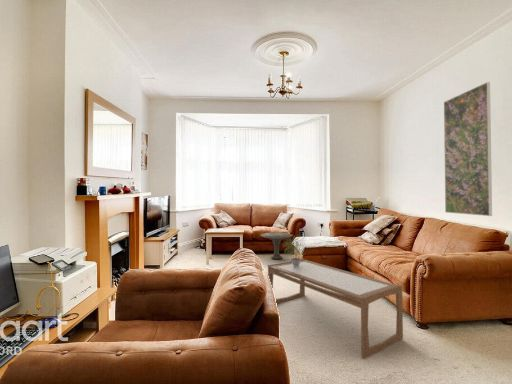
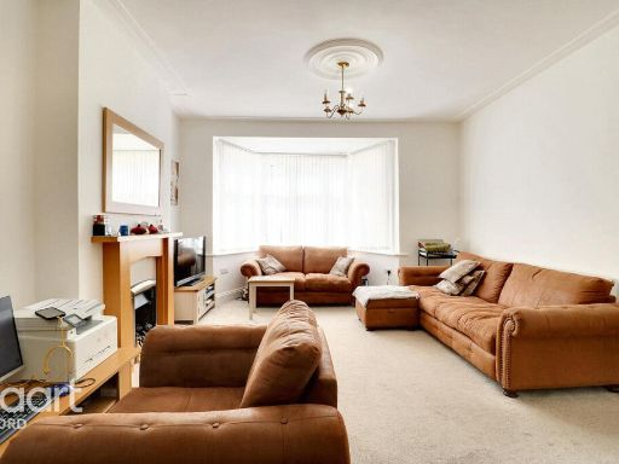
- potted plant (294, 248)
- side table (276, 245)
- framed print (465, 153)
- coffee table (326, 294)
